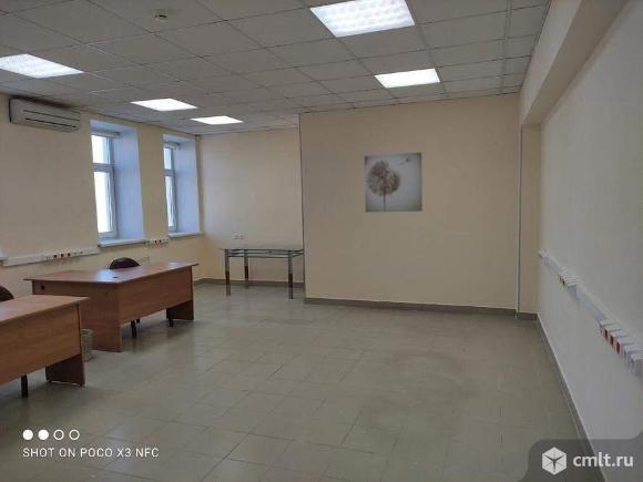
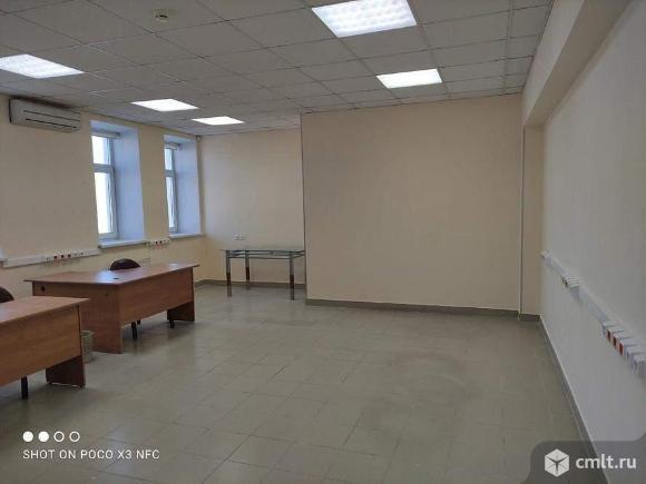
- wall art (392, 183)
